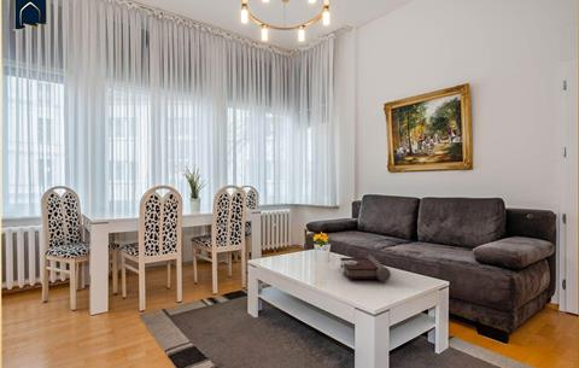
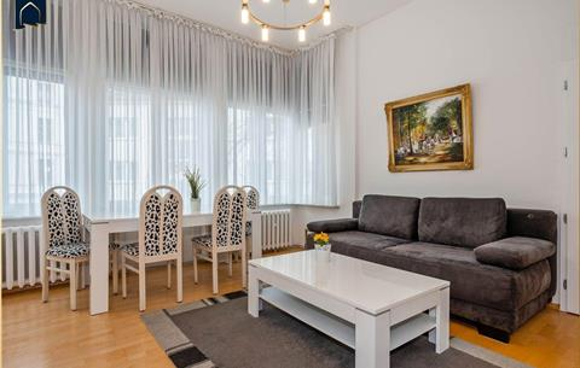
- decorative book (362, 267)
